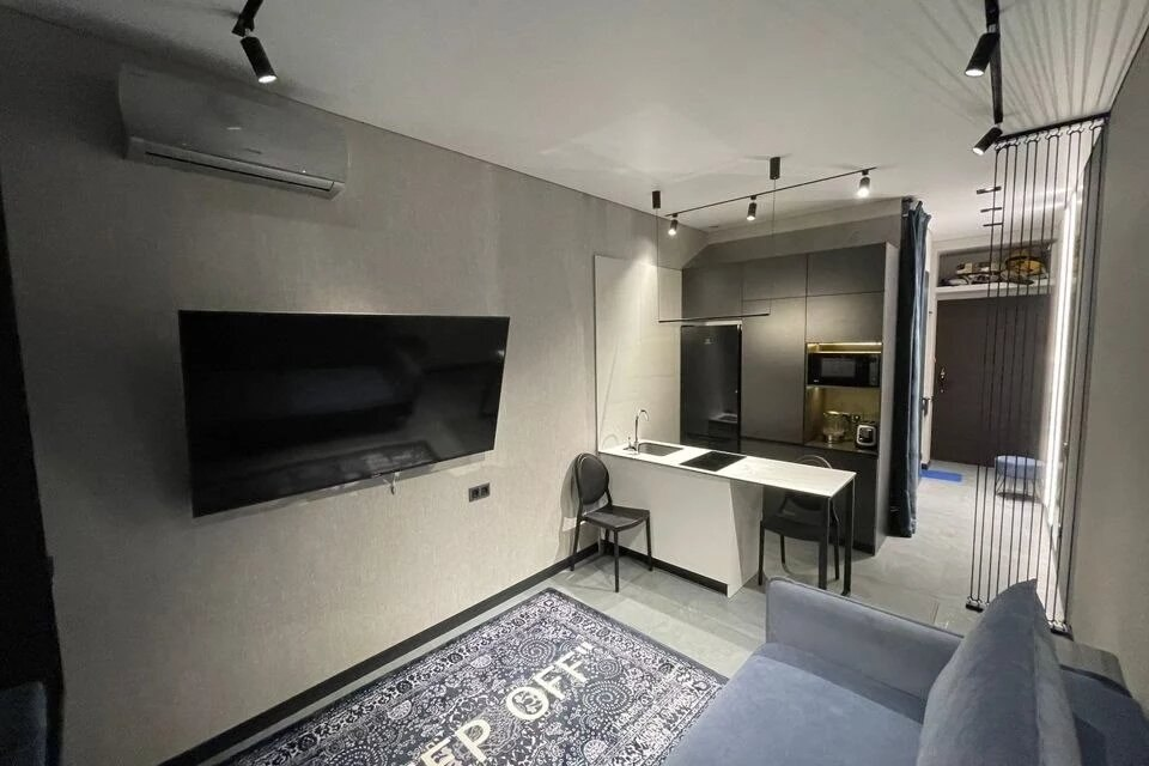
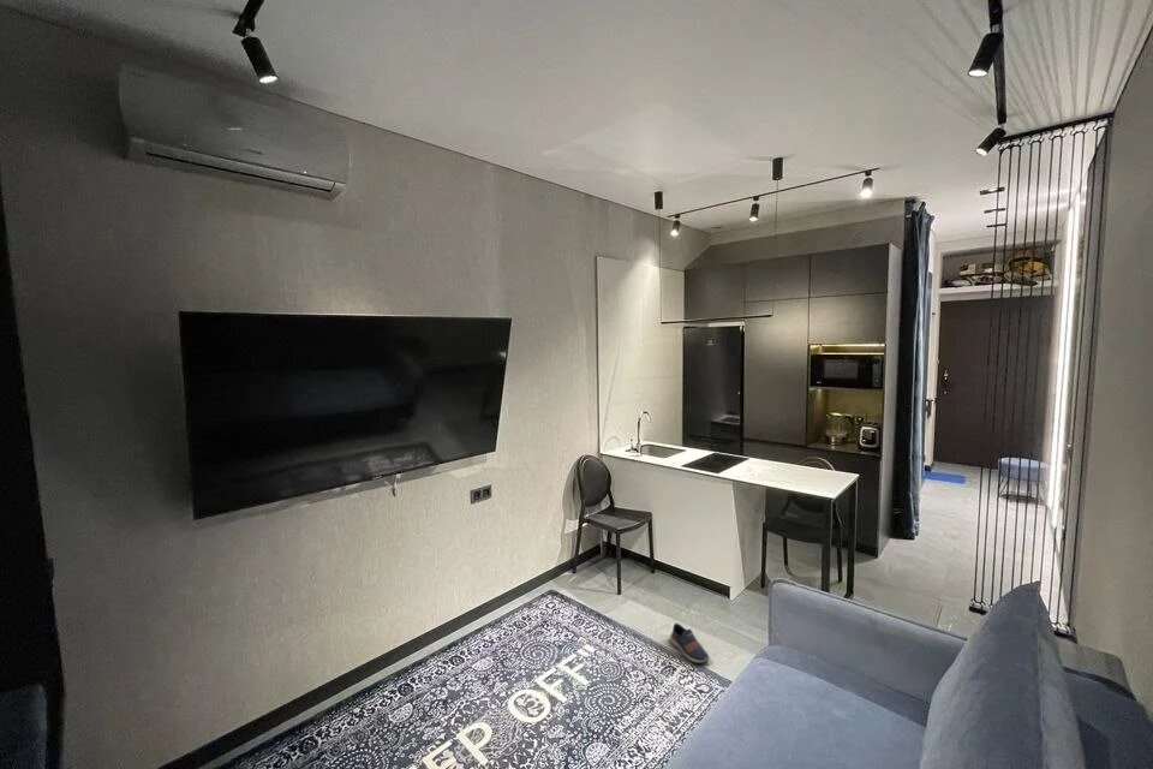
+ shoe (688, 642)
